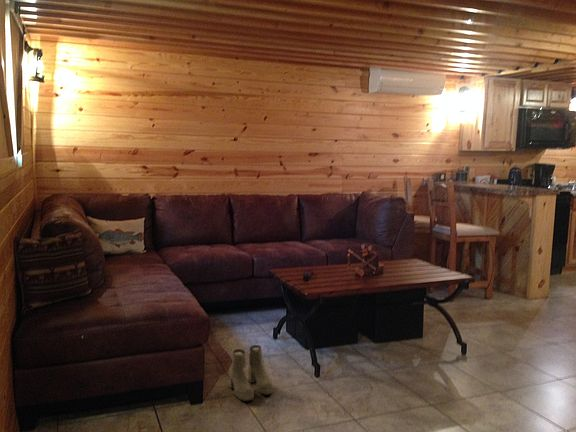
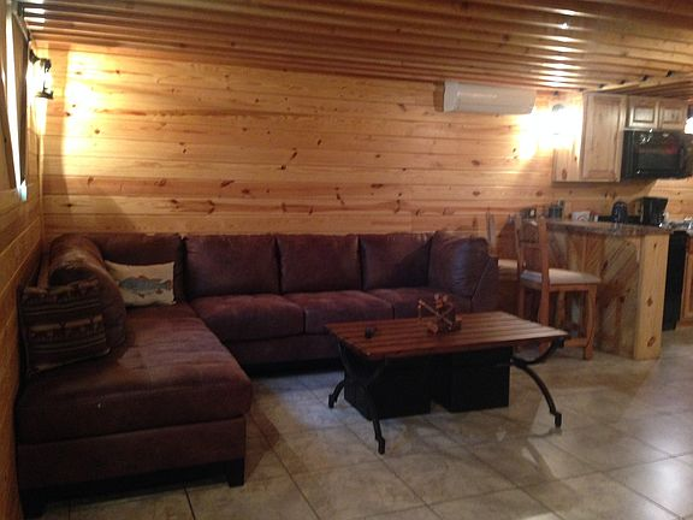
- boots (250, 370)
